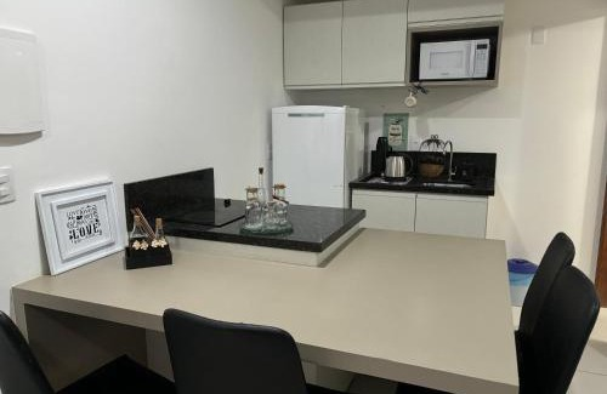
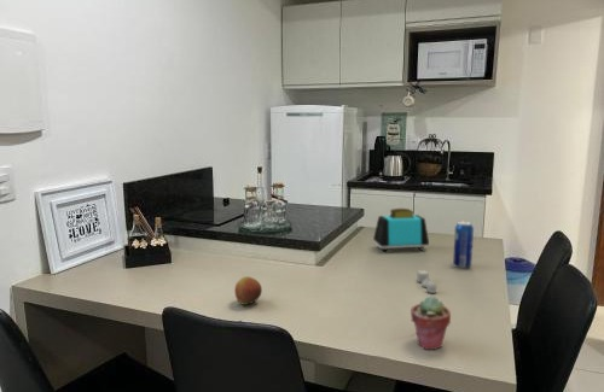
+ salt and pepper shaker set (426, 280)
+ toaster (401, 228)
+ beverage can (463, 244)
+ apple (248, 291)
+ potted succulent (430, 320)
